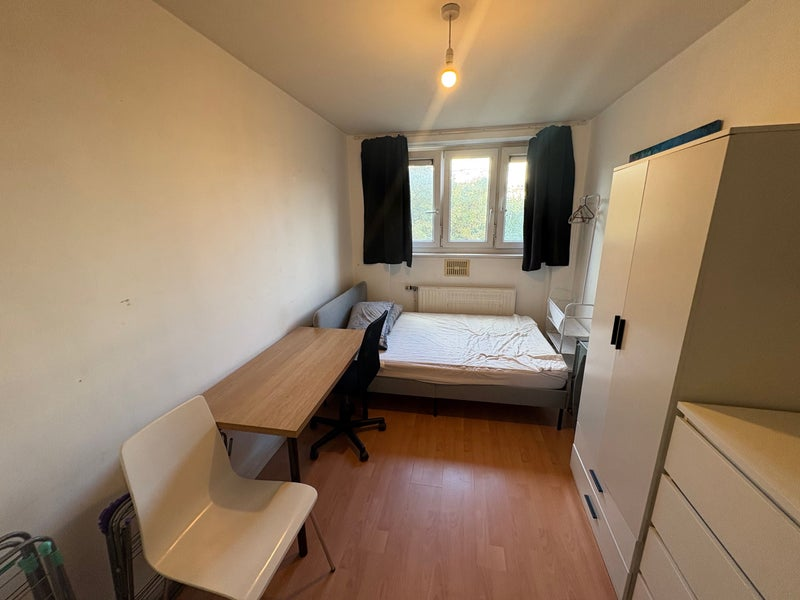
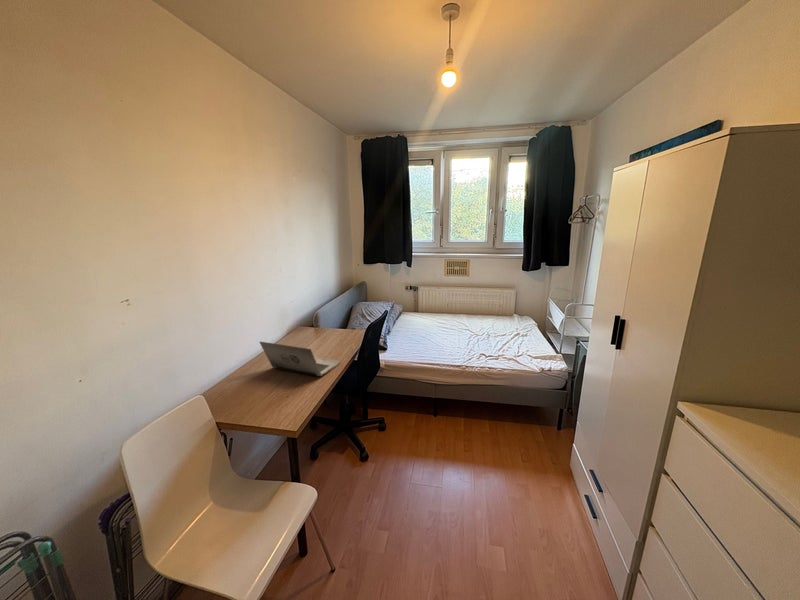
+ laptop (301, 352)
